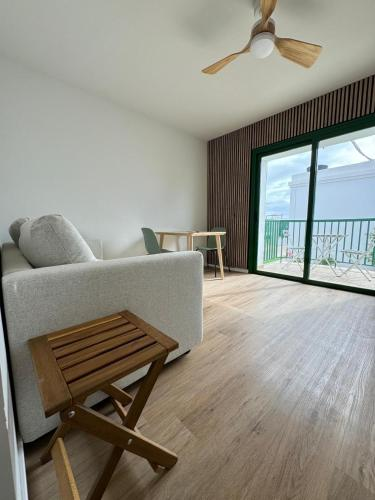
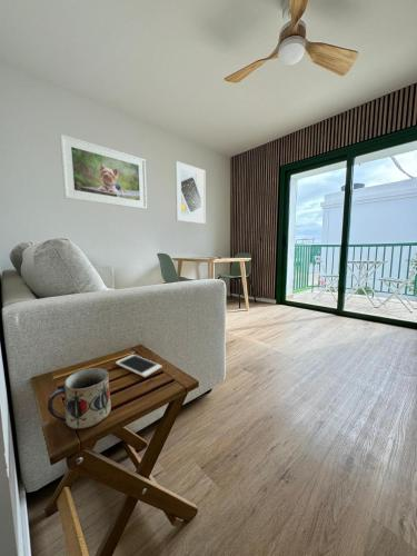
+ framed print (191, 193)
+ cell phone (138, 365)
+ mug (85, 397)
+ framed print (109, 176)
